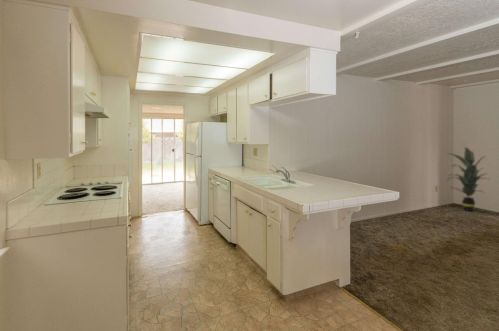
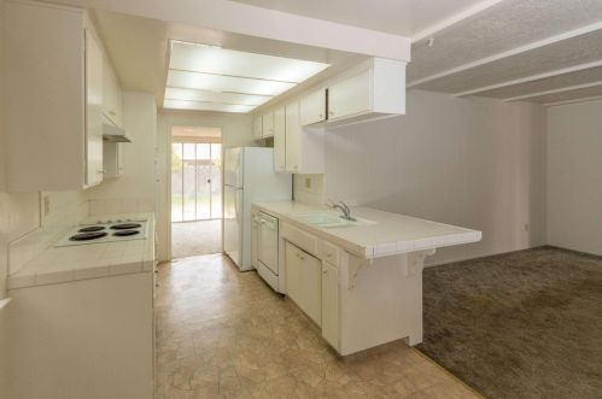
- indoor plant (466, 179)
